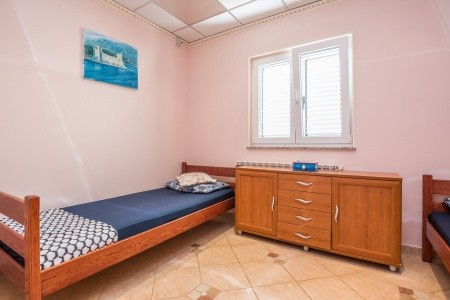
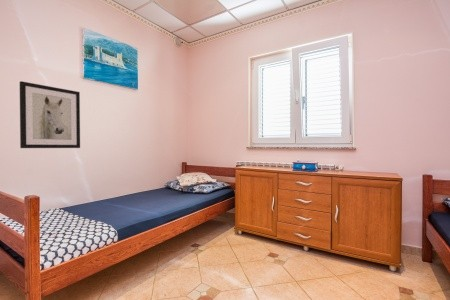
+ wall art (52, 117)
